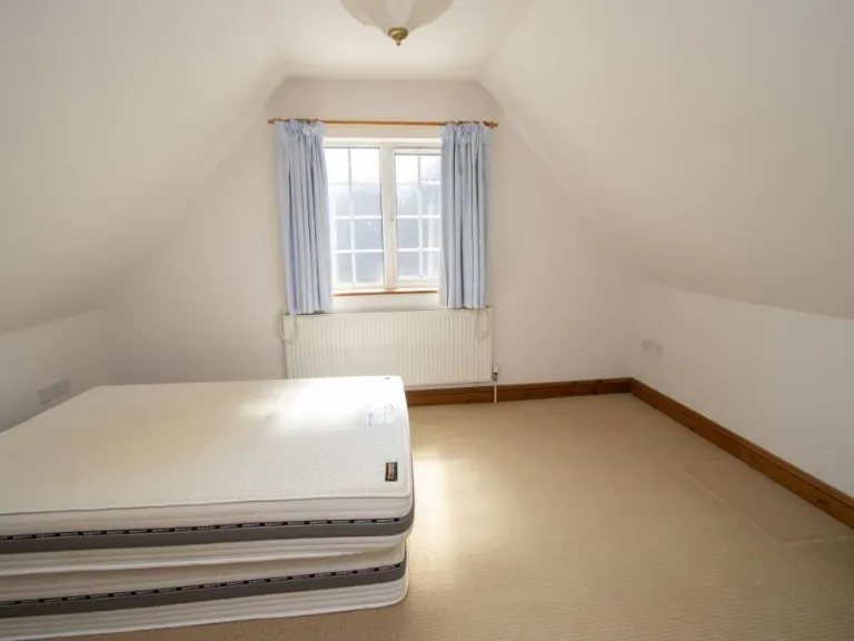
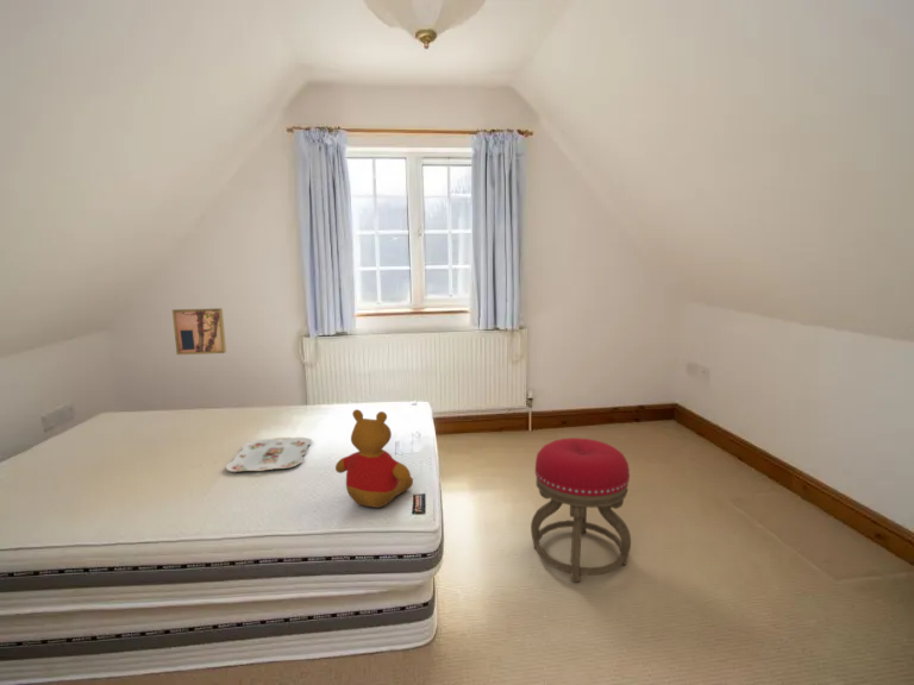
+ stool (580, 502)
+ teddy bear (377, 452)
+ wall art (199, 331)
+ serving tray (271, 453)
